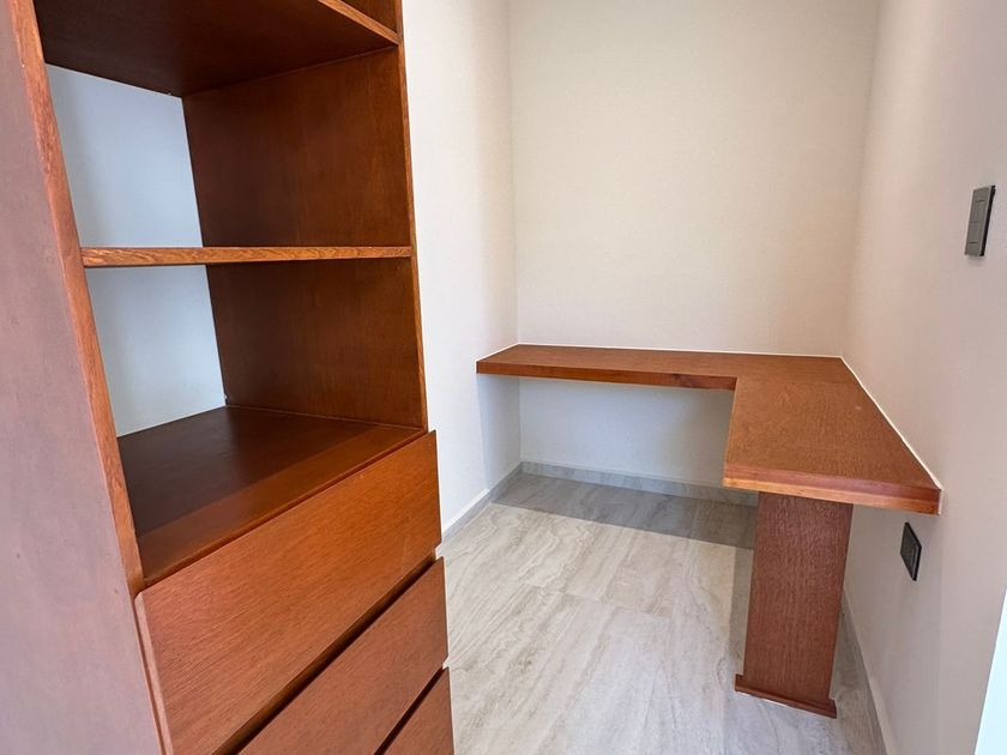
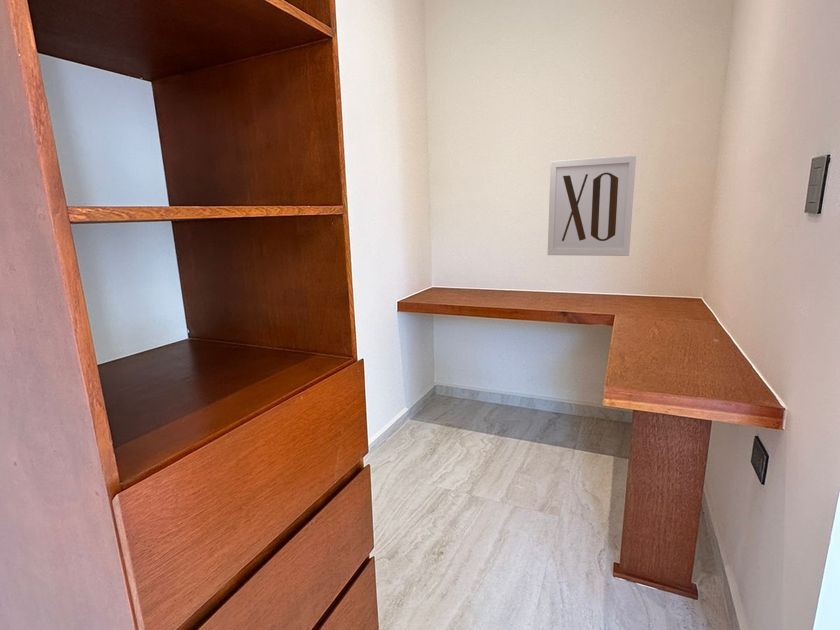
+ wall art (589, 208)
